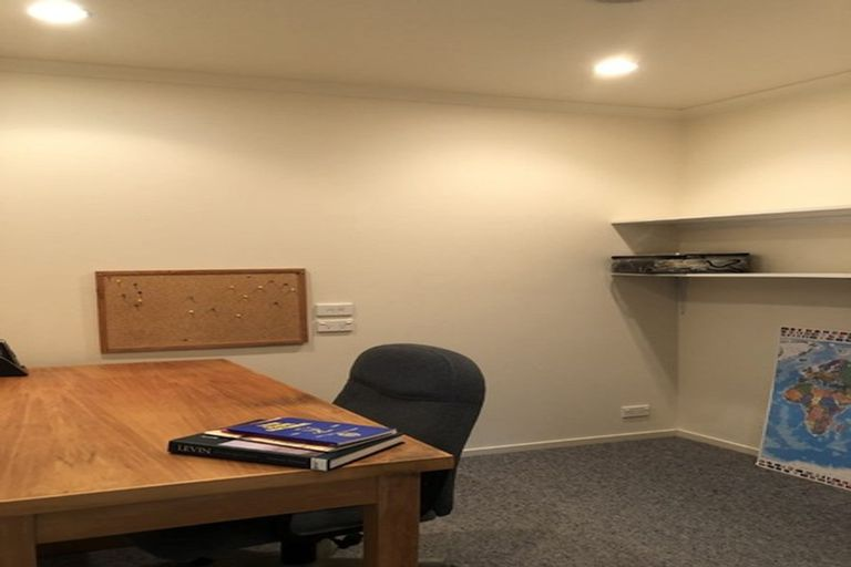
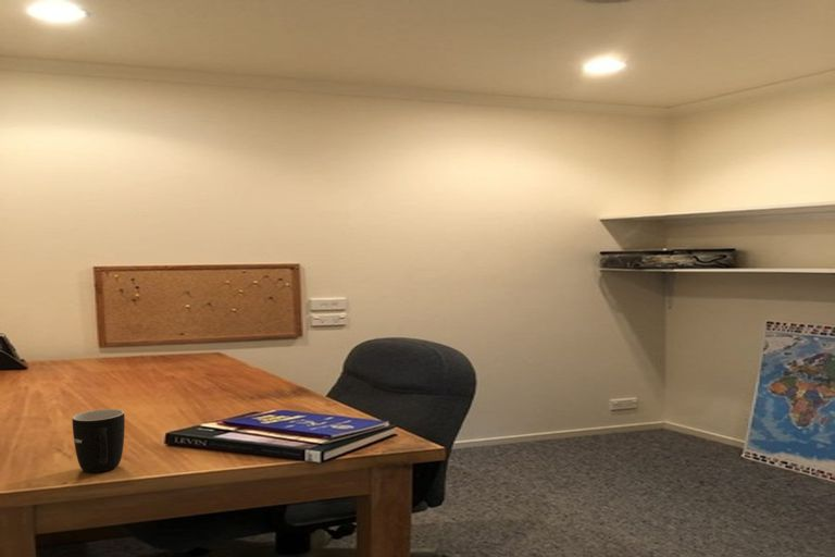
+ mug (100, 443)
